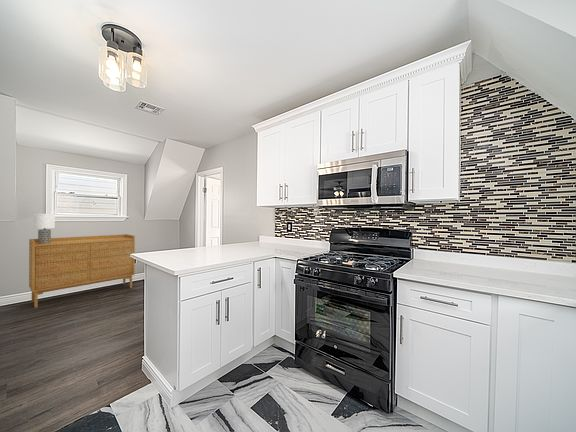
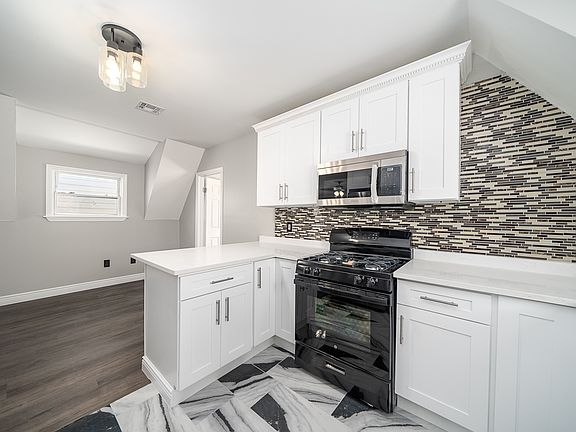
- lamp (44, 228)
- sideboard (86, 265)
